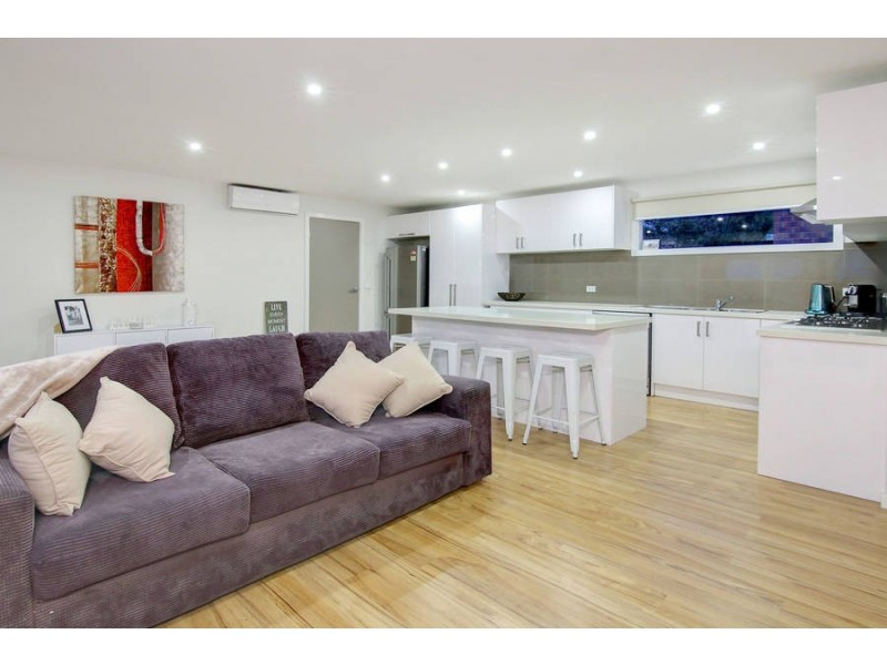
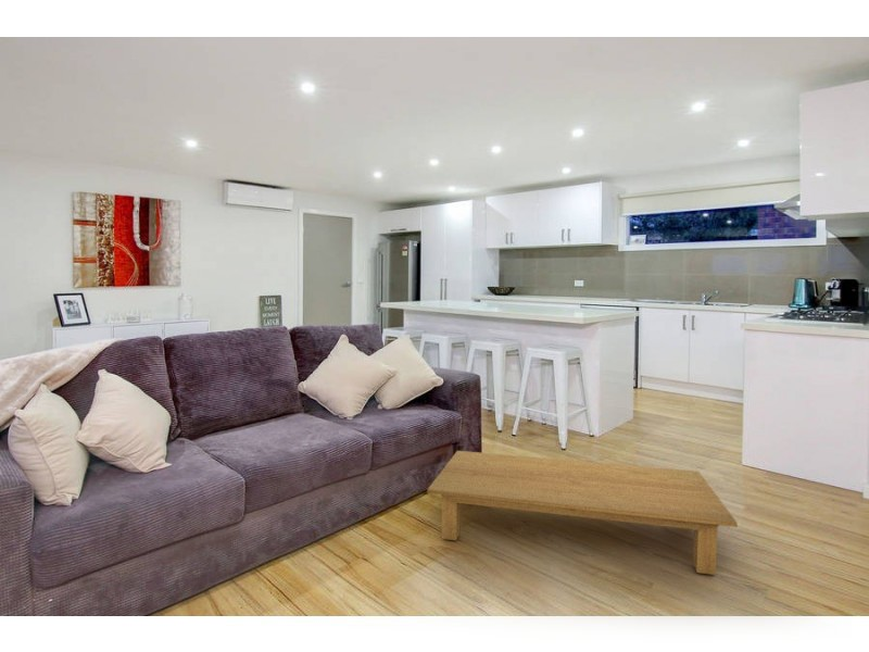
+ coffee table (570, 504)
